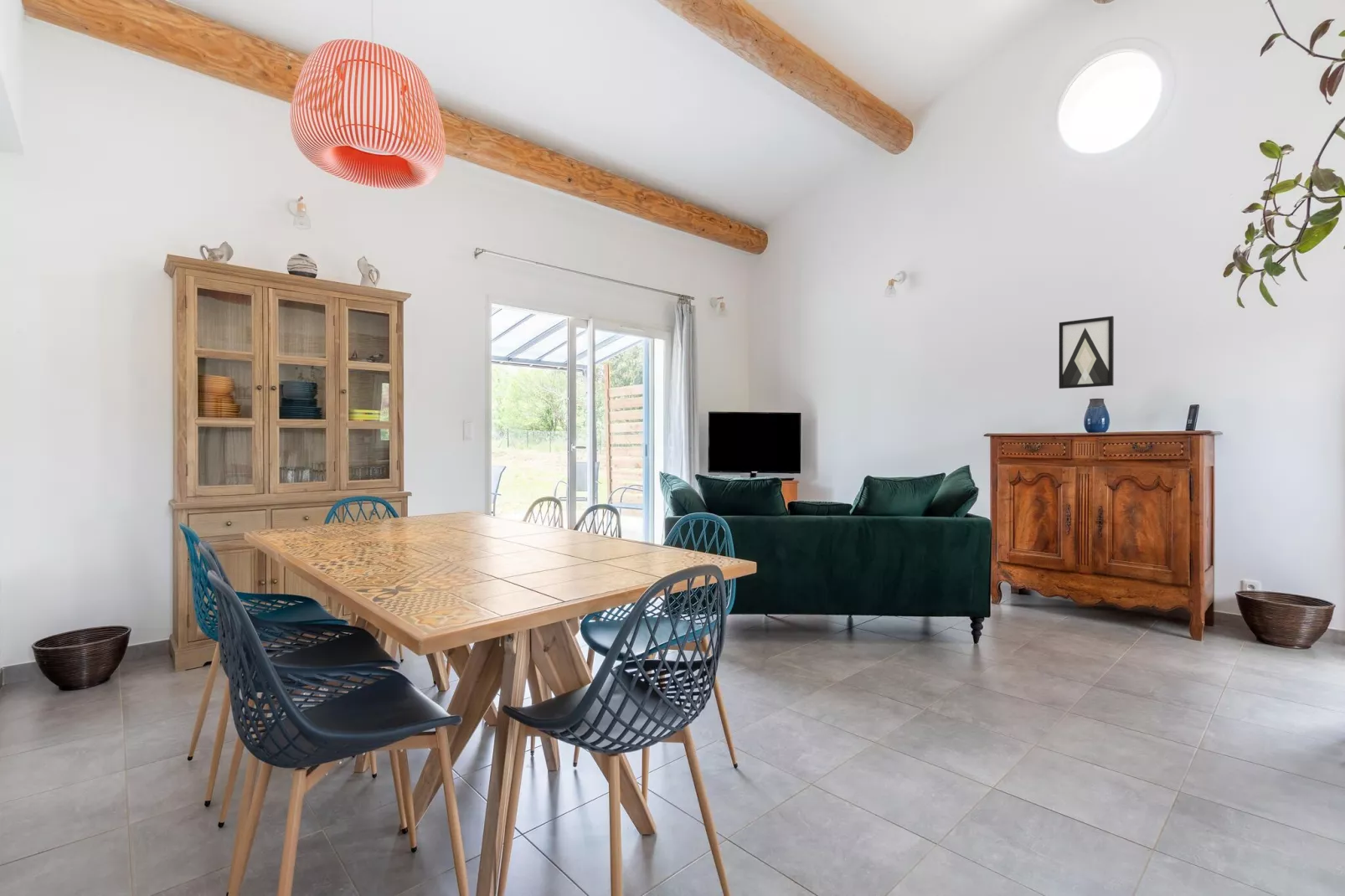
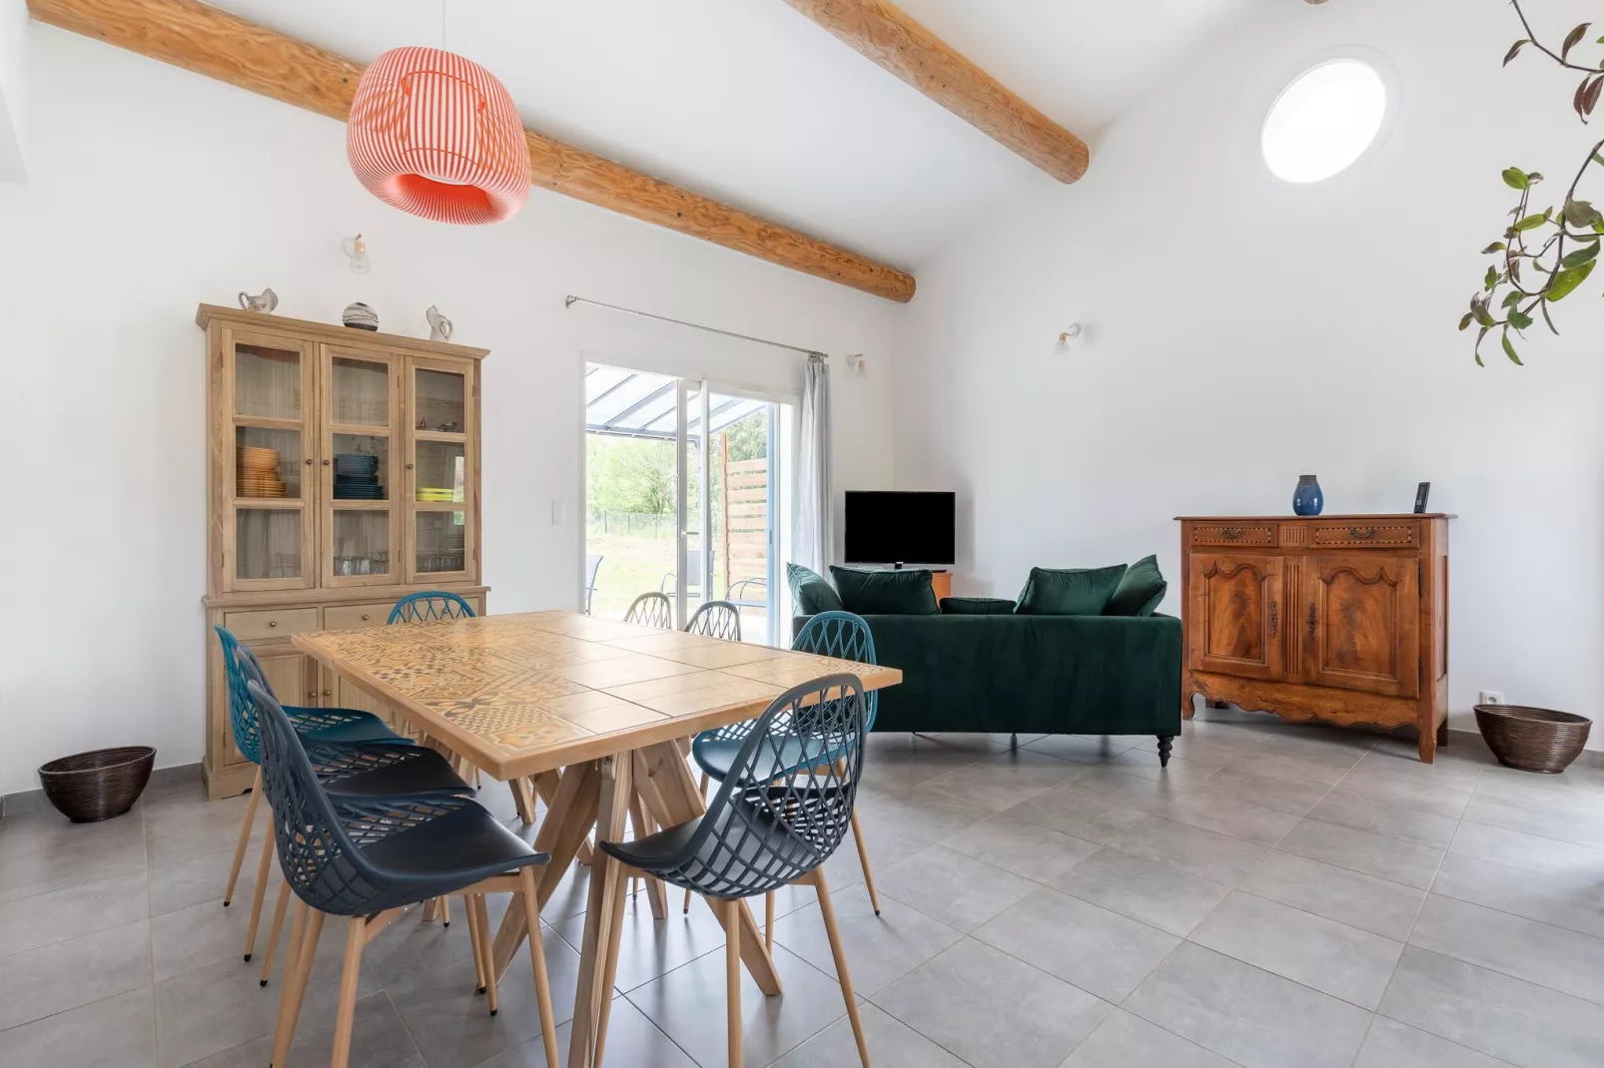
- wall art (1085, 353)
